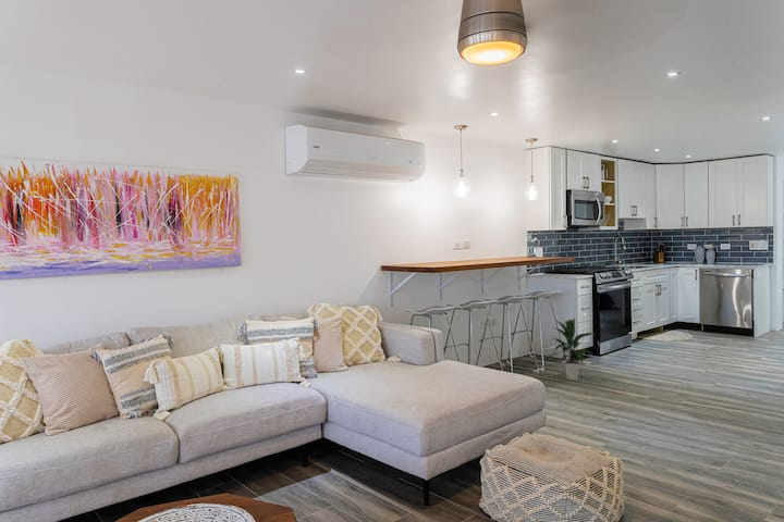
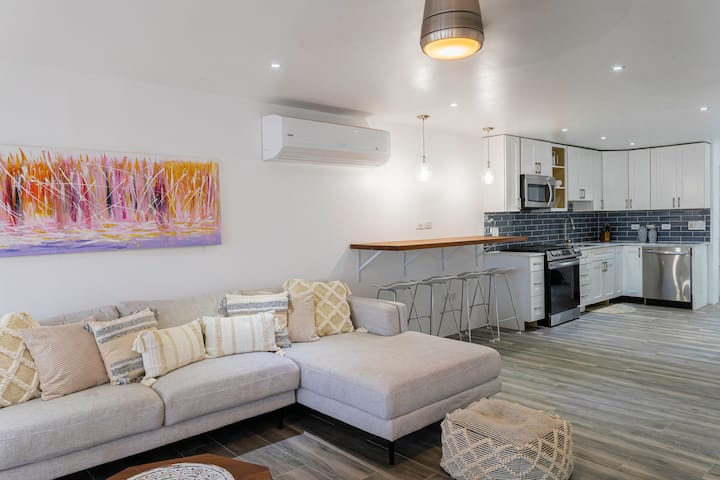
- indoor plant (568, 347)
